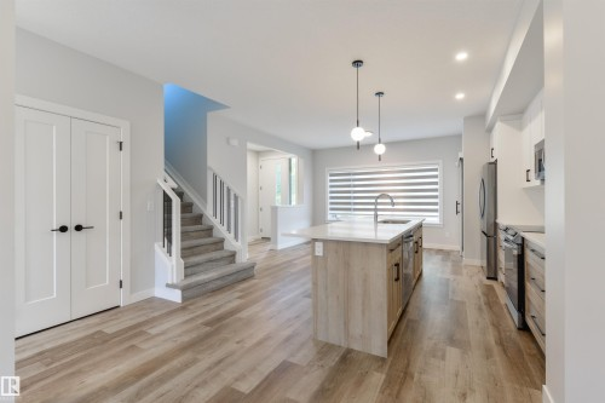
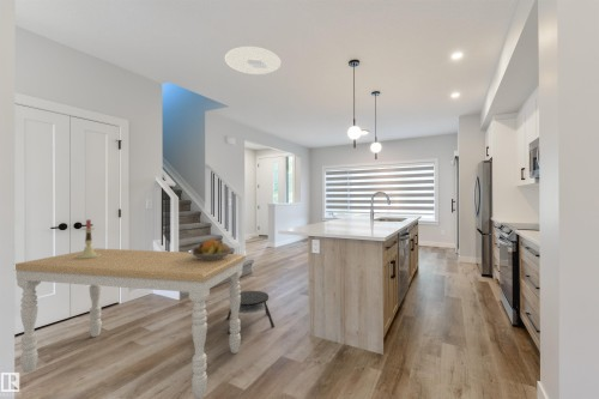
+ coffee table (249, 309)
+ candlestick (87, 237)
+ fruit bowl (211, 248)
+ dining table (138, 288)
+ ceiling light (253, 59)
